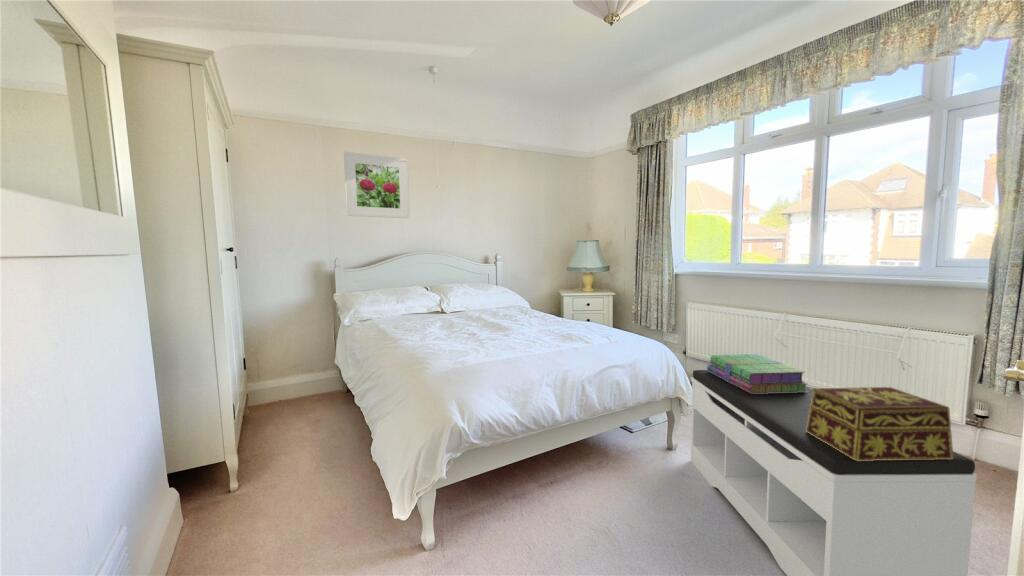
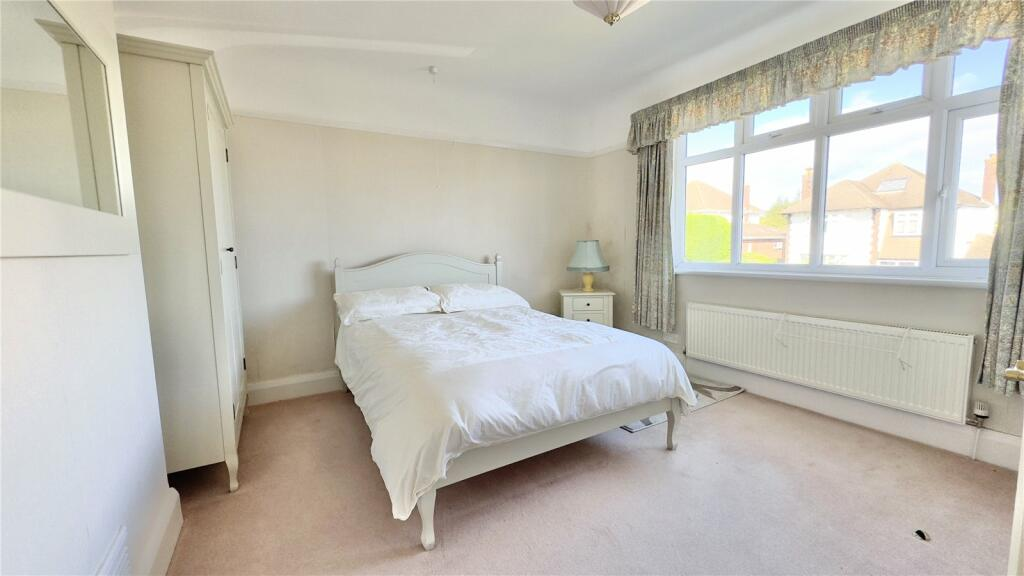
- stack of books (753, 371)
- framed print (378, 186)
- decorative box (875, 420)
- bench (789, 460)
